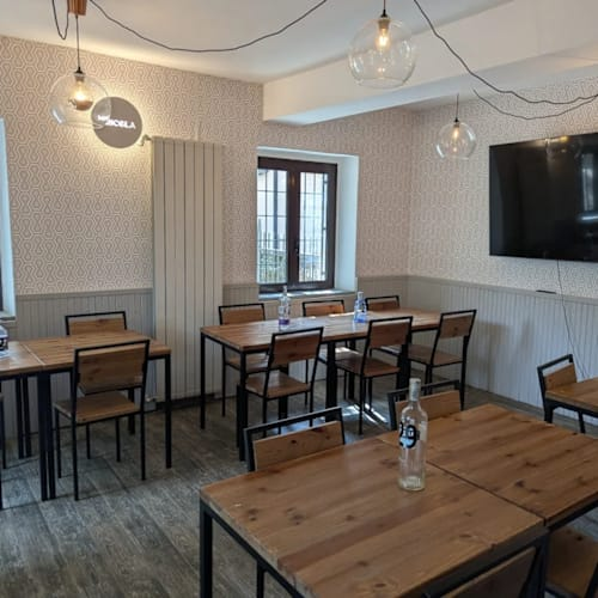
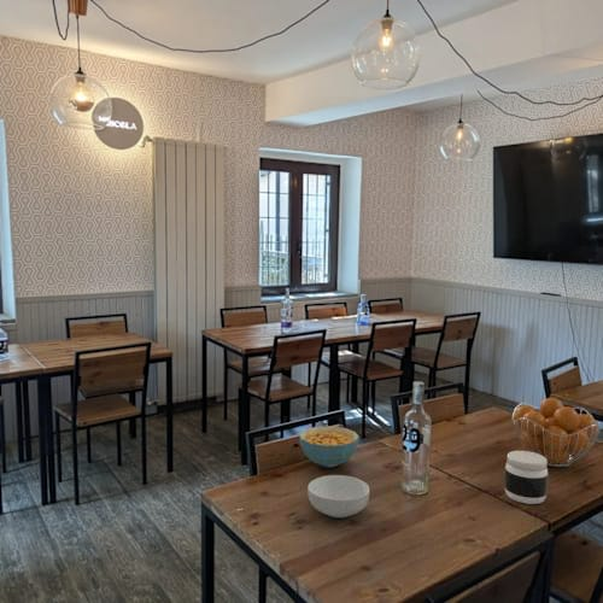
+ cereal bowl (328, 449)
+ jar (526, 476)
+ cereal bowl (338, 498)
+ fruit basket (554, 431)
